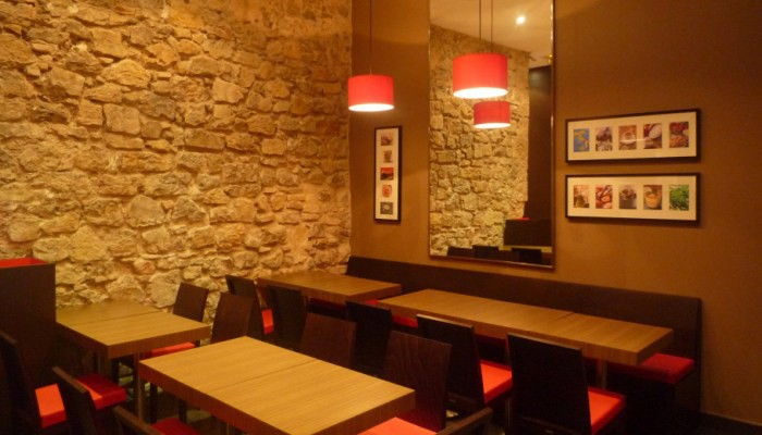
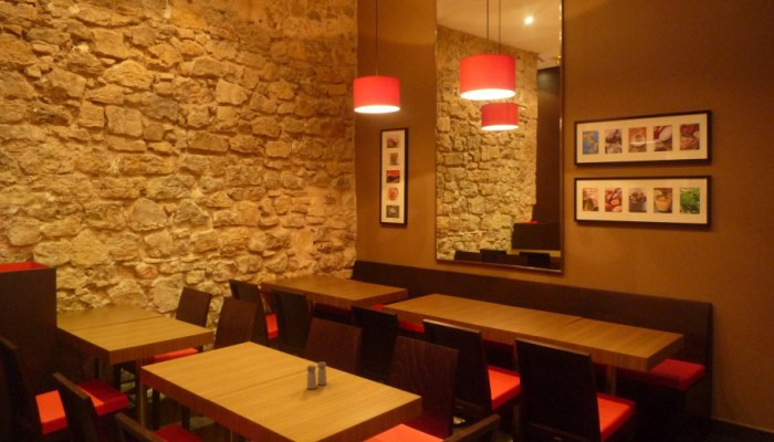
+ salt and pepper shaker (317, 375)
